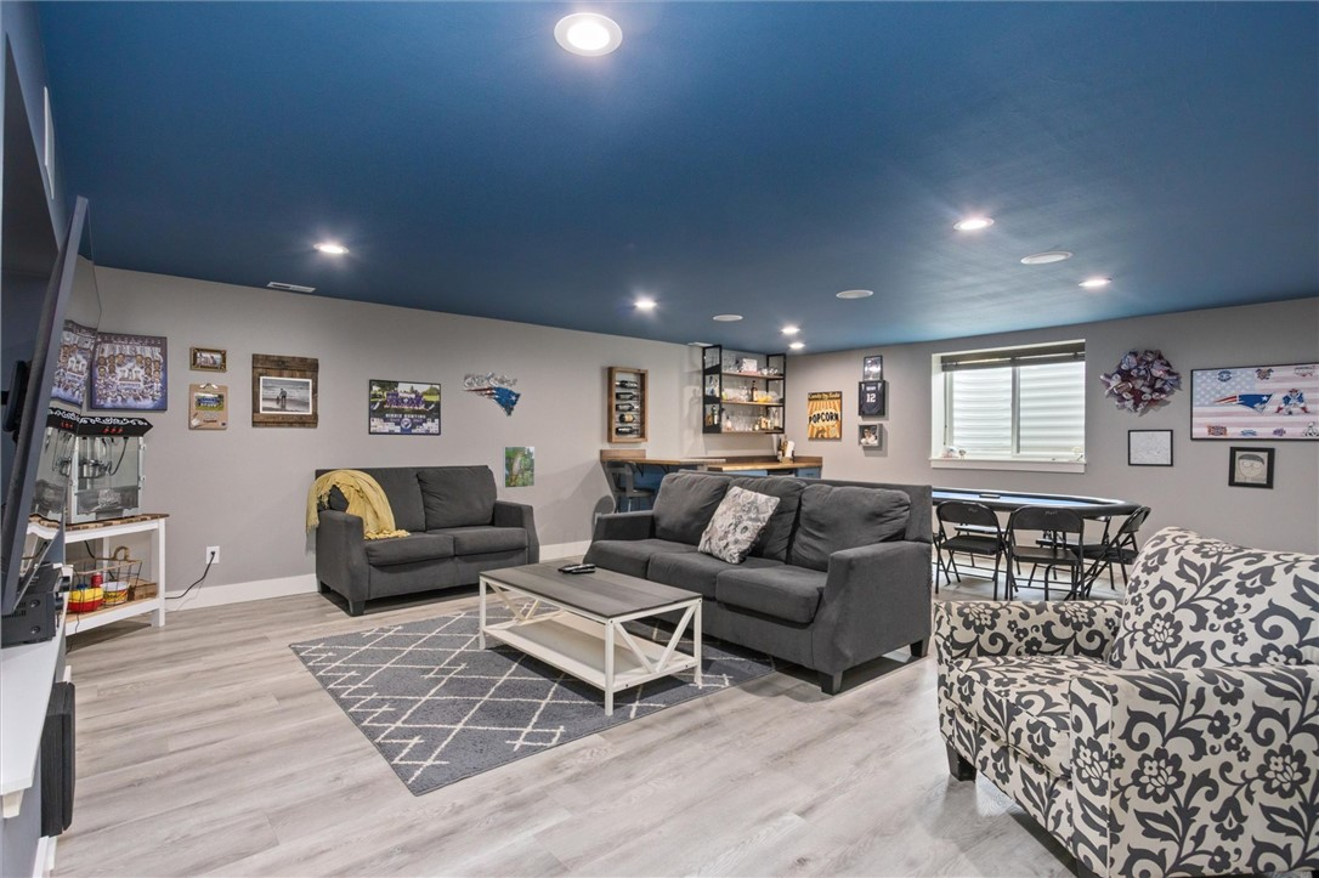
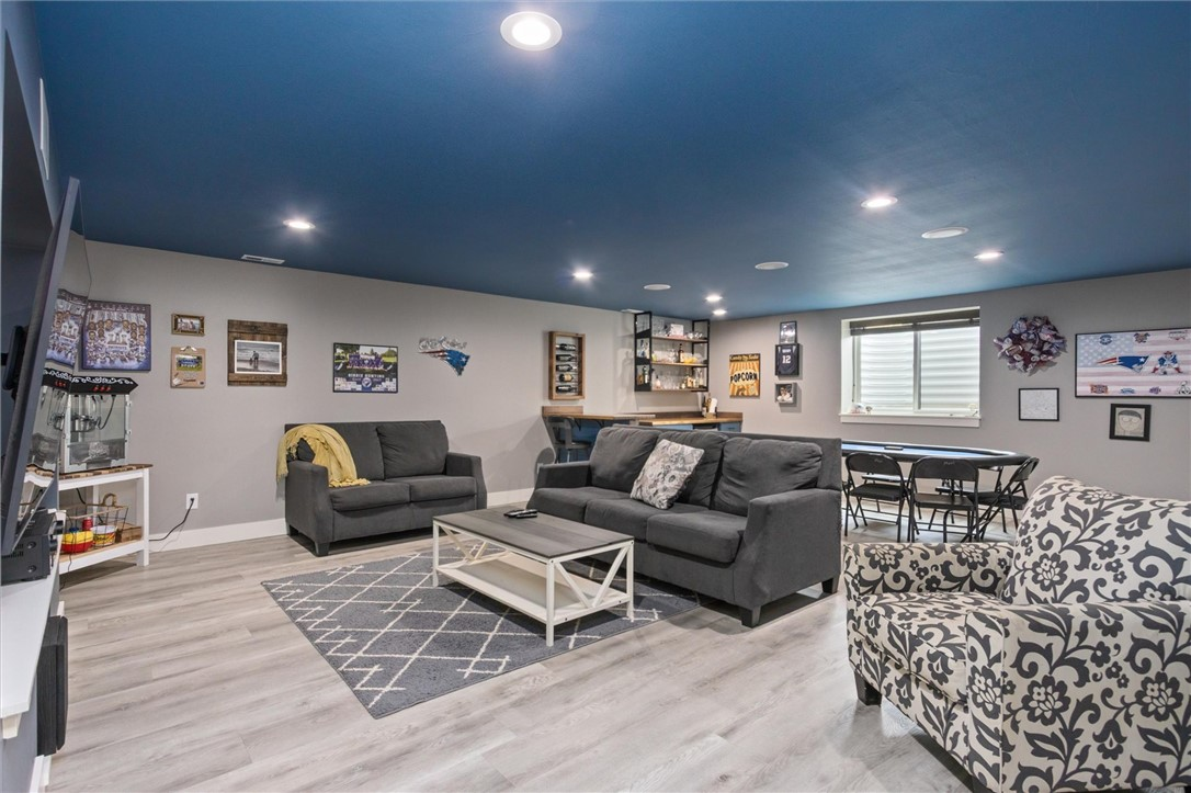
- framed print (519, 466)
